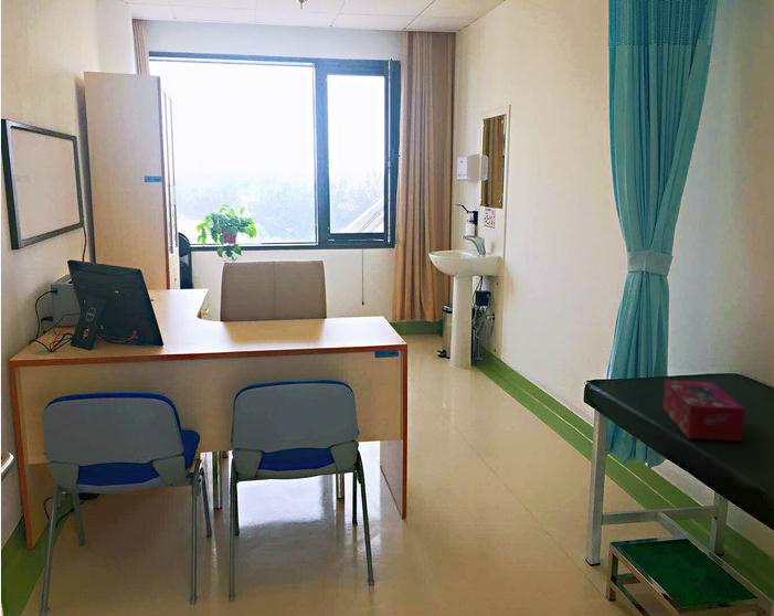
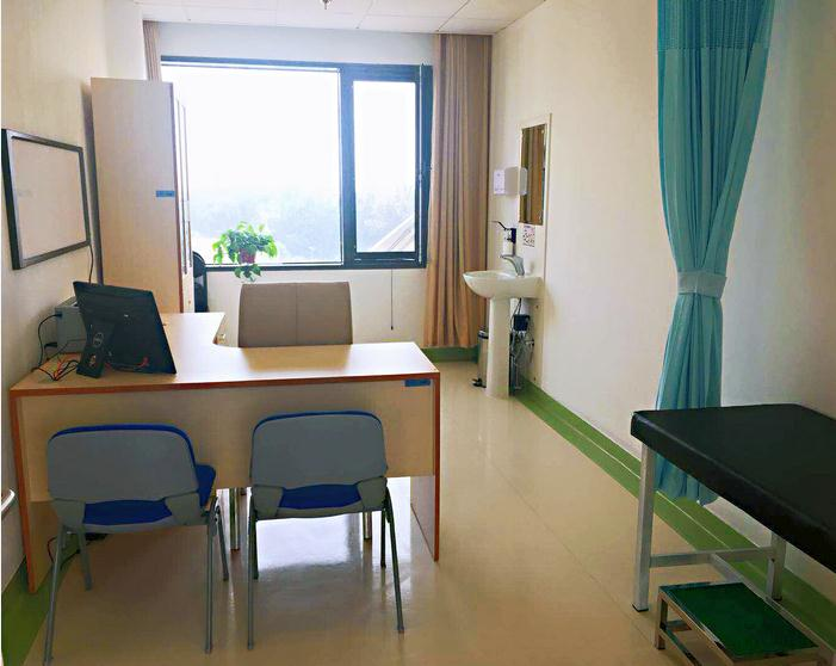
- tissue box (700, 408)
